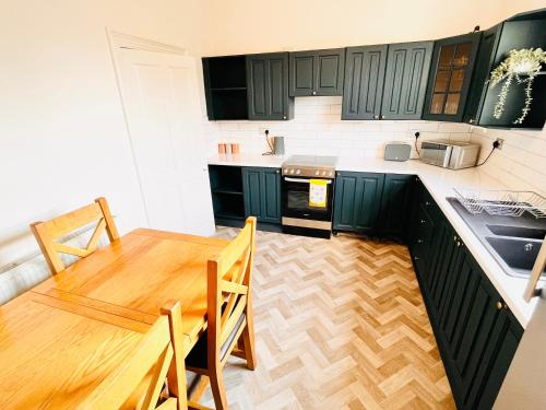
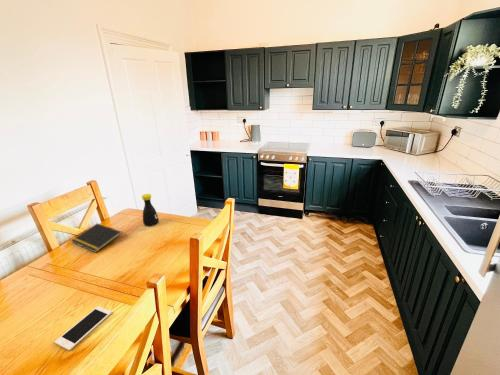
+ notepad (96, 236)
+ cell phone (85, 326)
+ bottle (148, 209)
